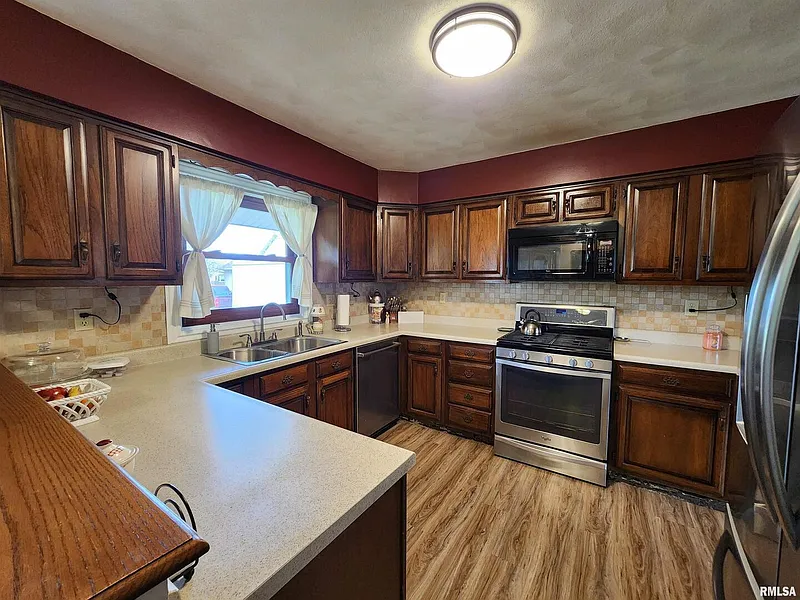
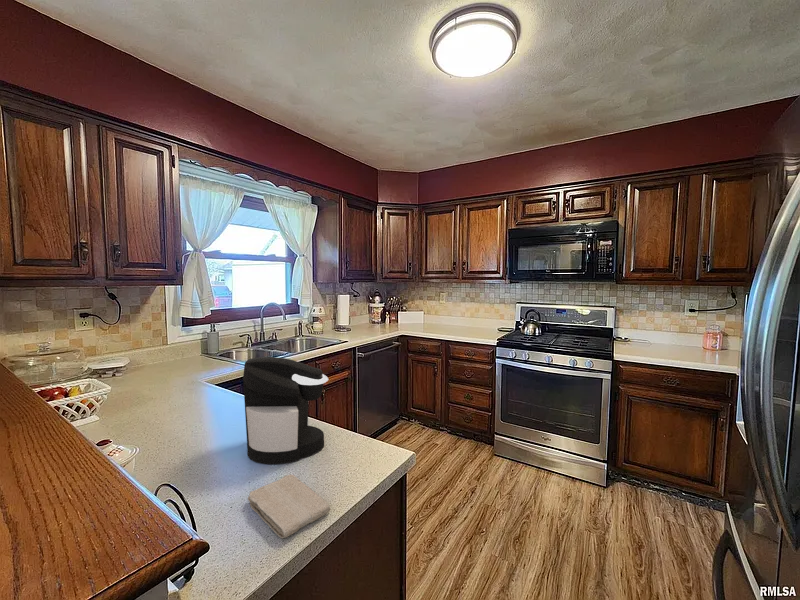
+ washcloth (287, 501)
+ coffee maker (287, 403)
